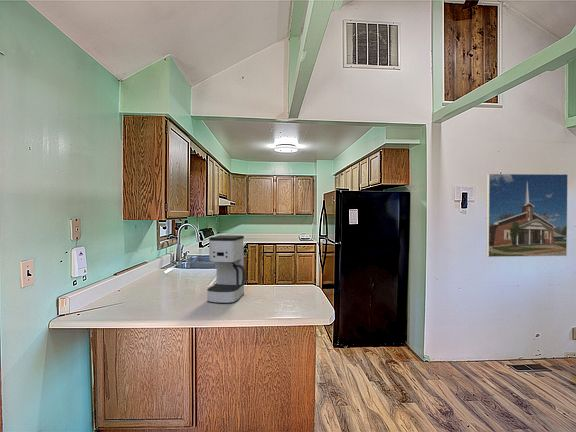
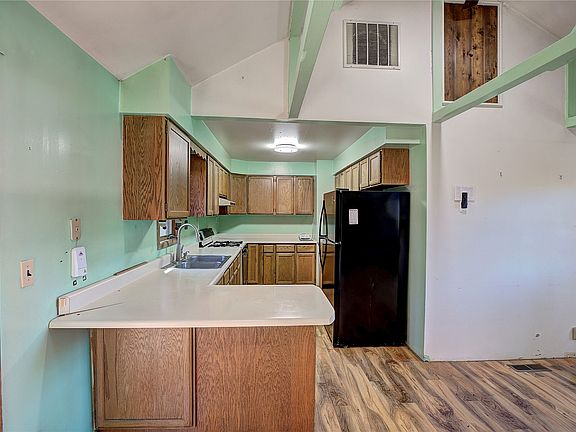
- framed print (527, 215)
- coffee maker (228, 267)
